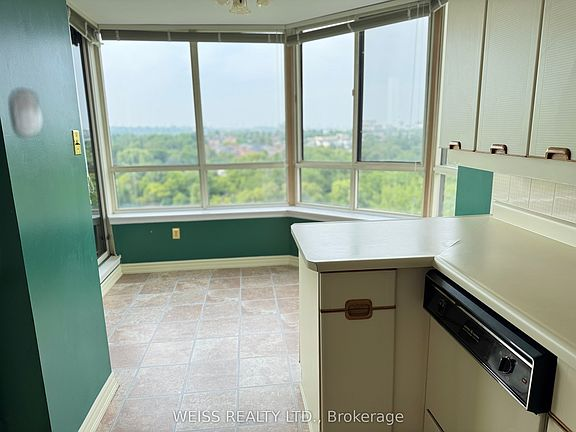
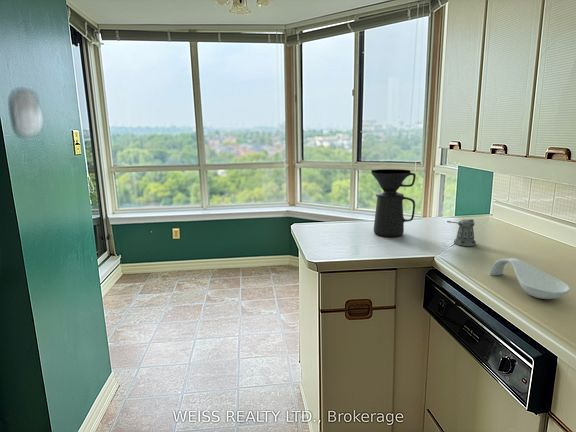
+ spoon rest (525, 276)
+ pepper shaker (463, 230)
+ coffee maker (389, 202)
